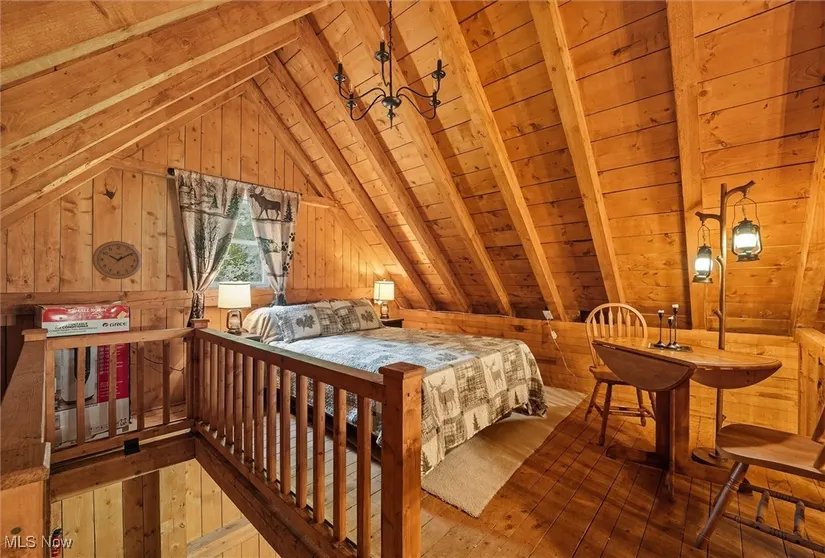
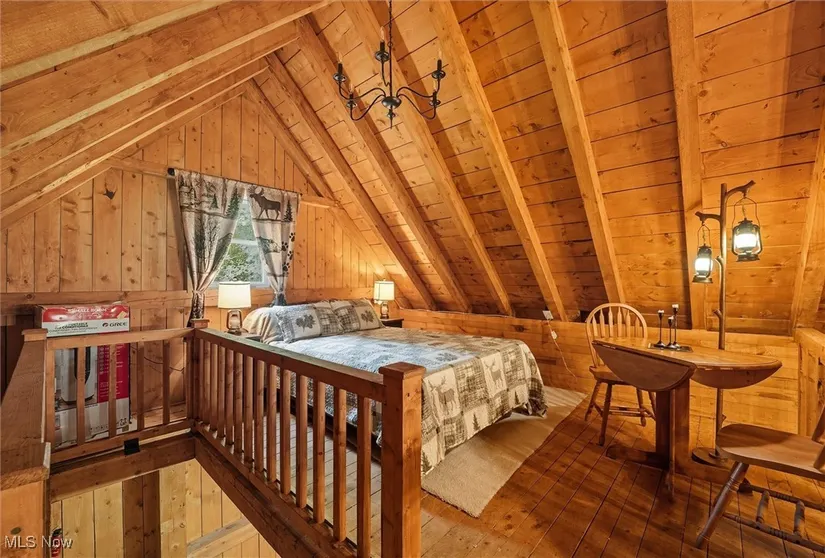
- wall clock (118, 260)
